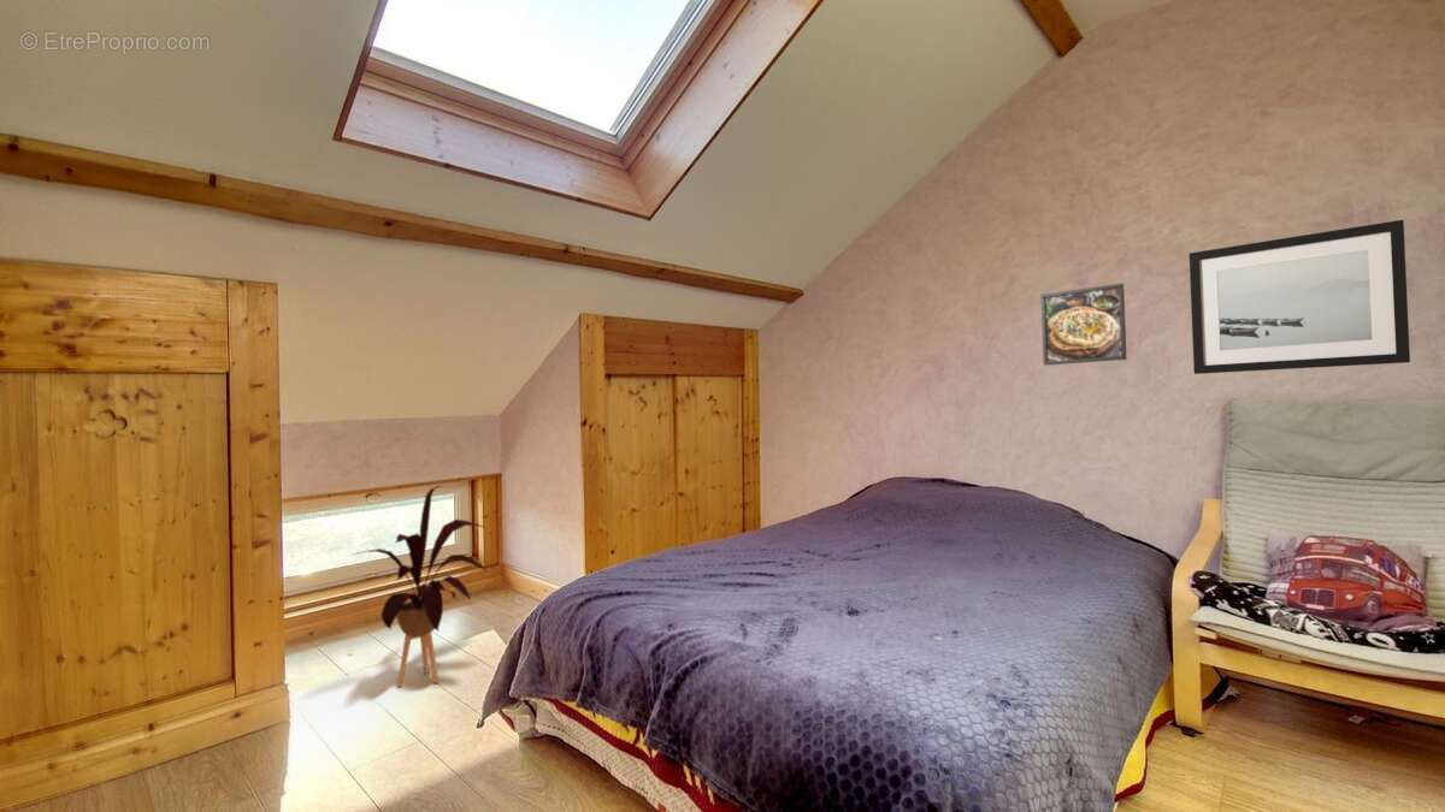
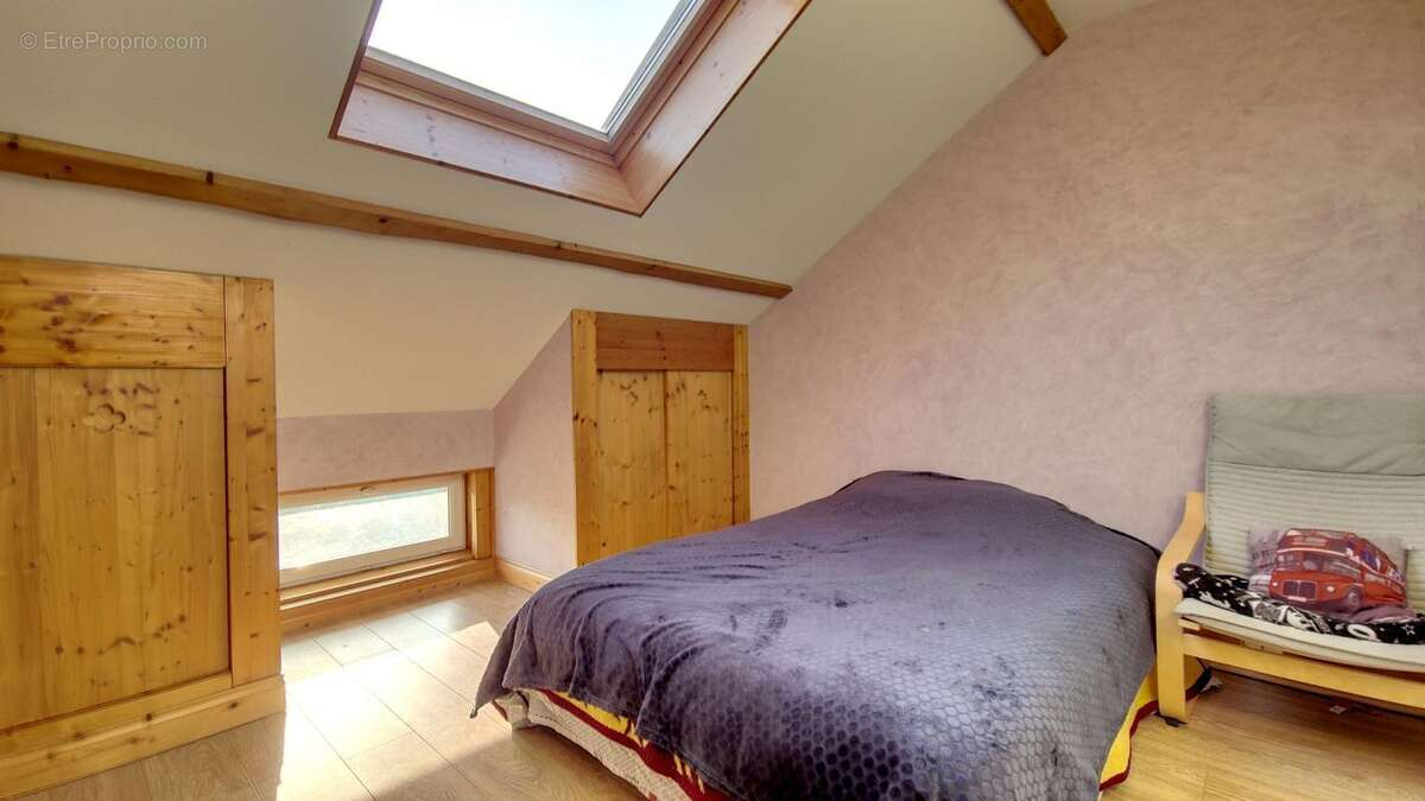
- house plant (427, 583)
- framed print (1081, 325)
- wall art (1290, 303)
